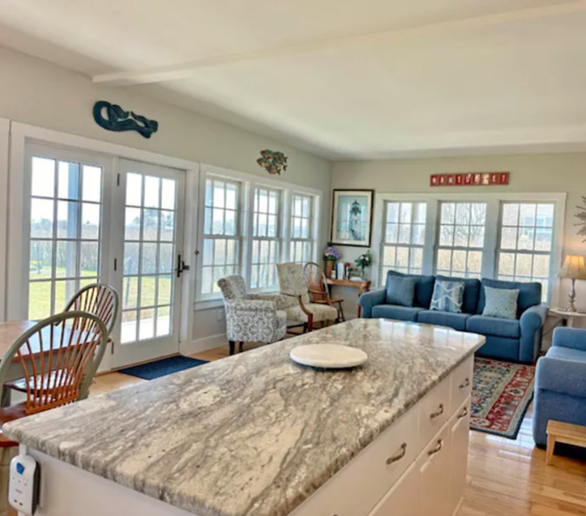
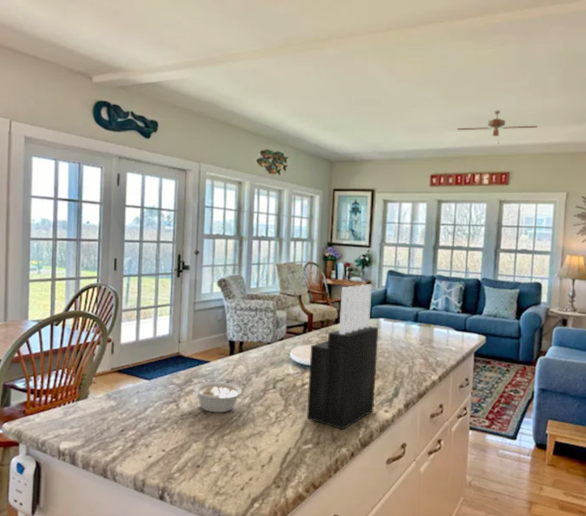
+ ceiling fan (496, 127)
+ legume (219, 396)
+ knife block (341, 349)
